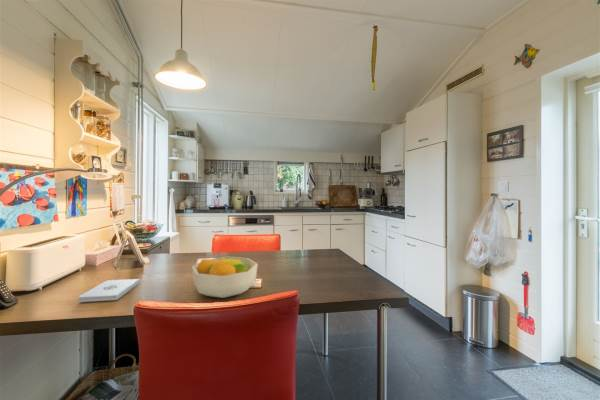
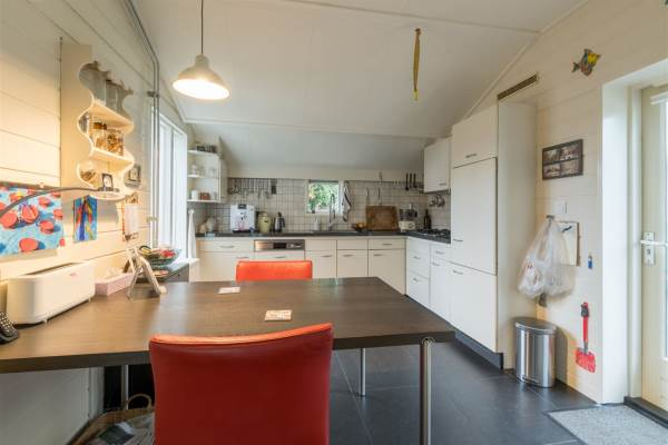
- fruit bowl (225, 271)
- notepad (111, 289)
